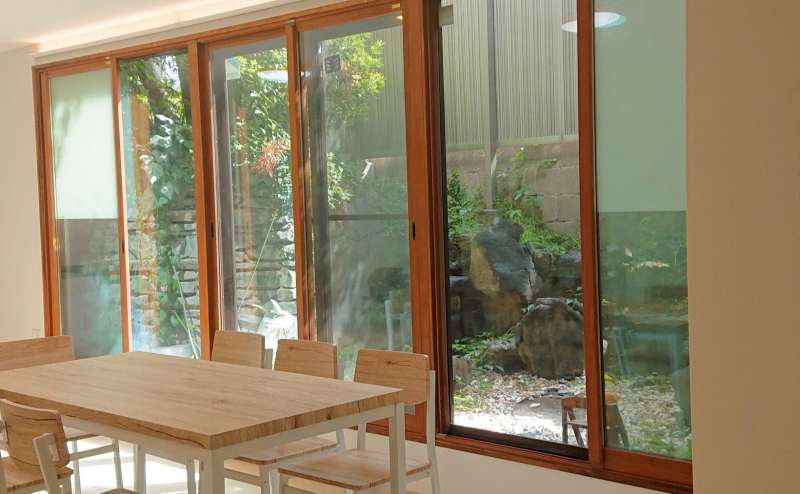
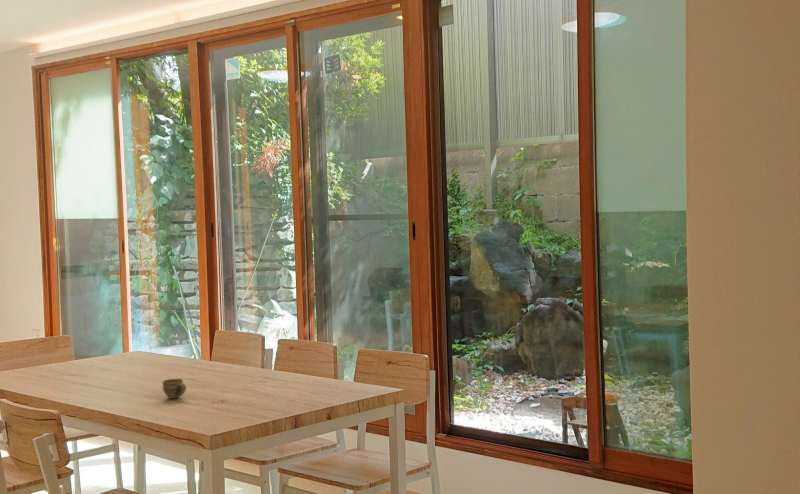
+ cup (175, 389)
